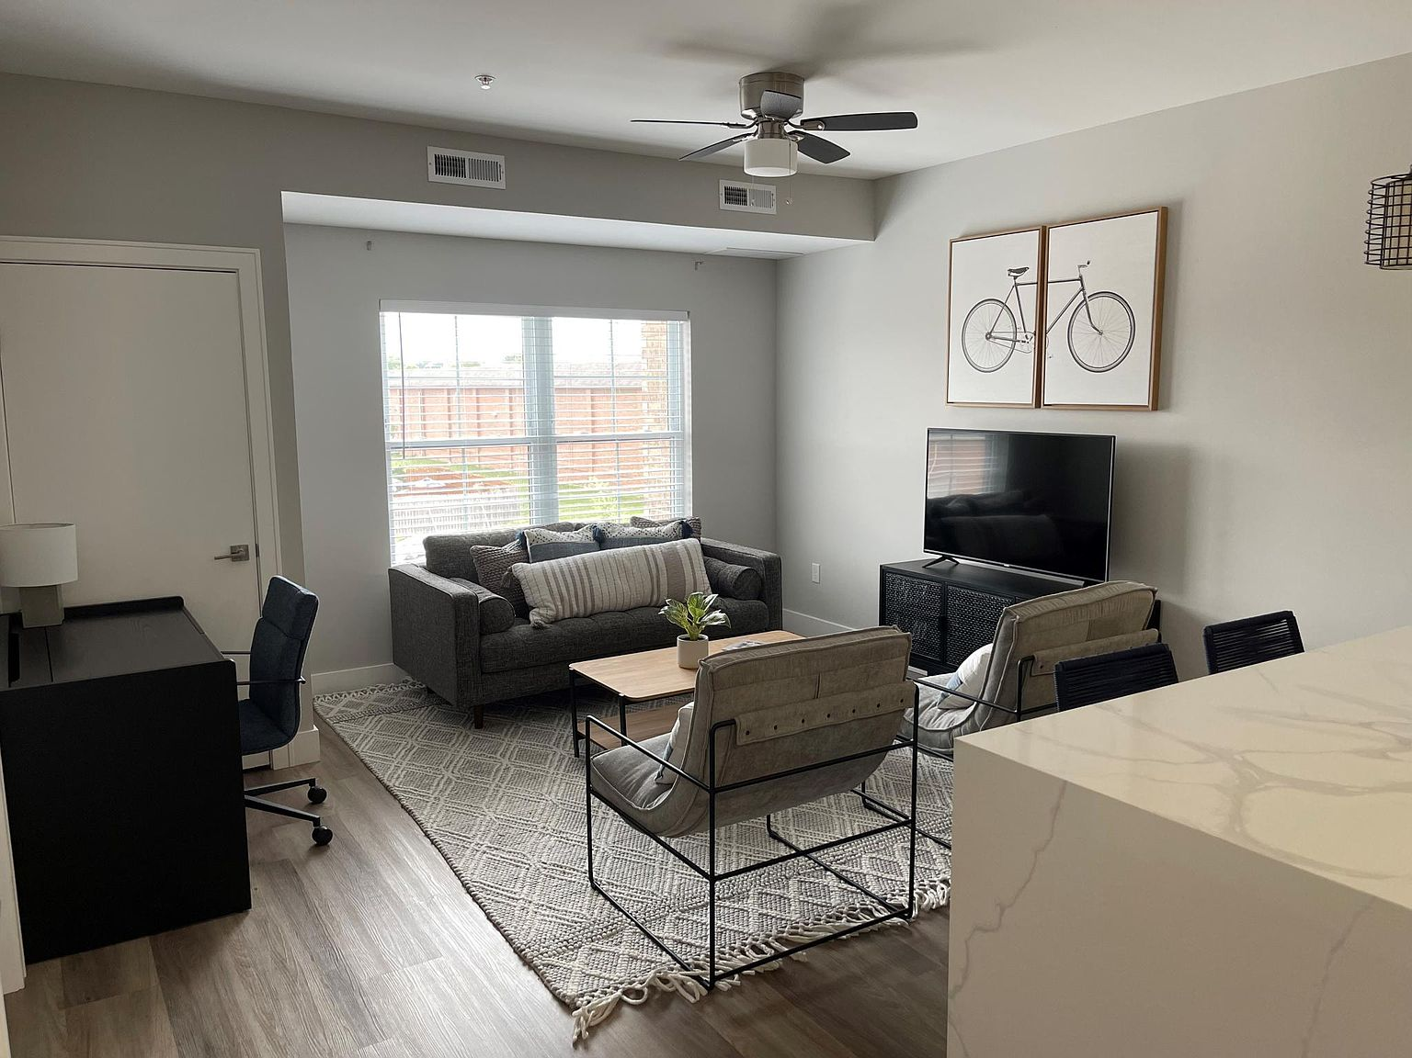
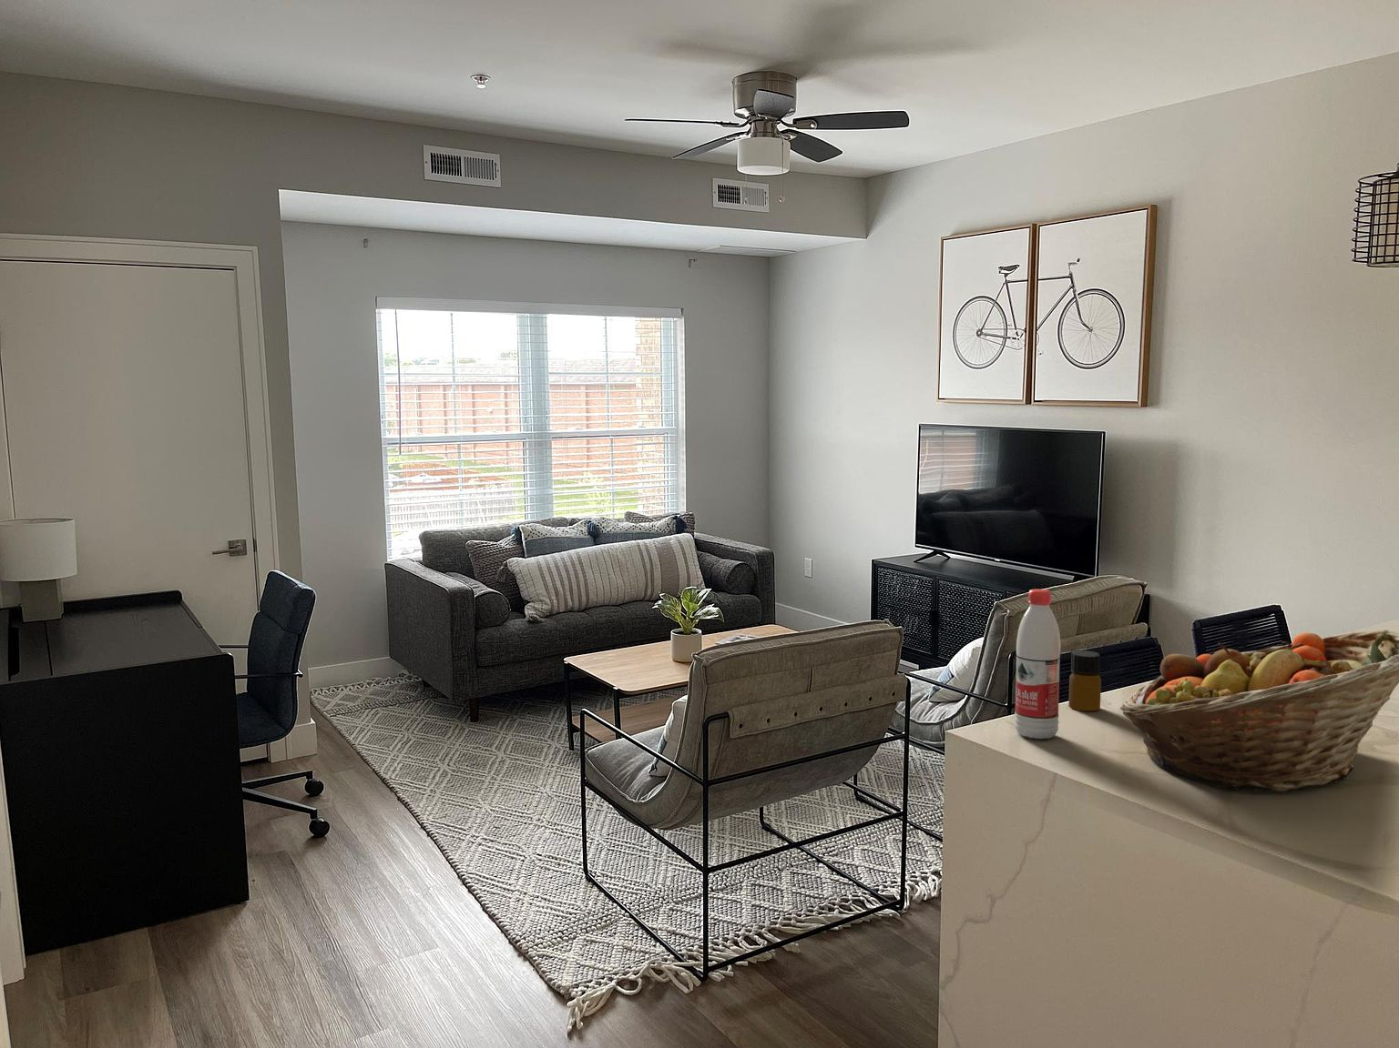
+ water bottle (1038, 663)
+ bottle (1085, 679)
+ fruit basket (1265, 696)
